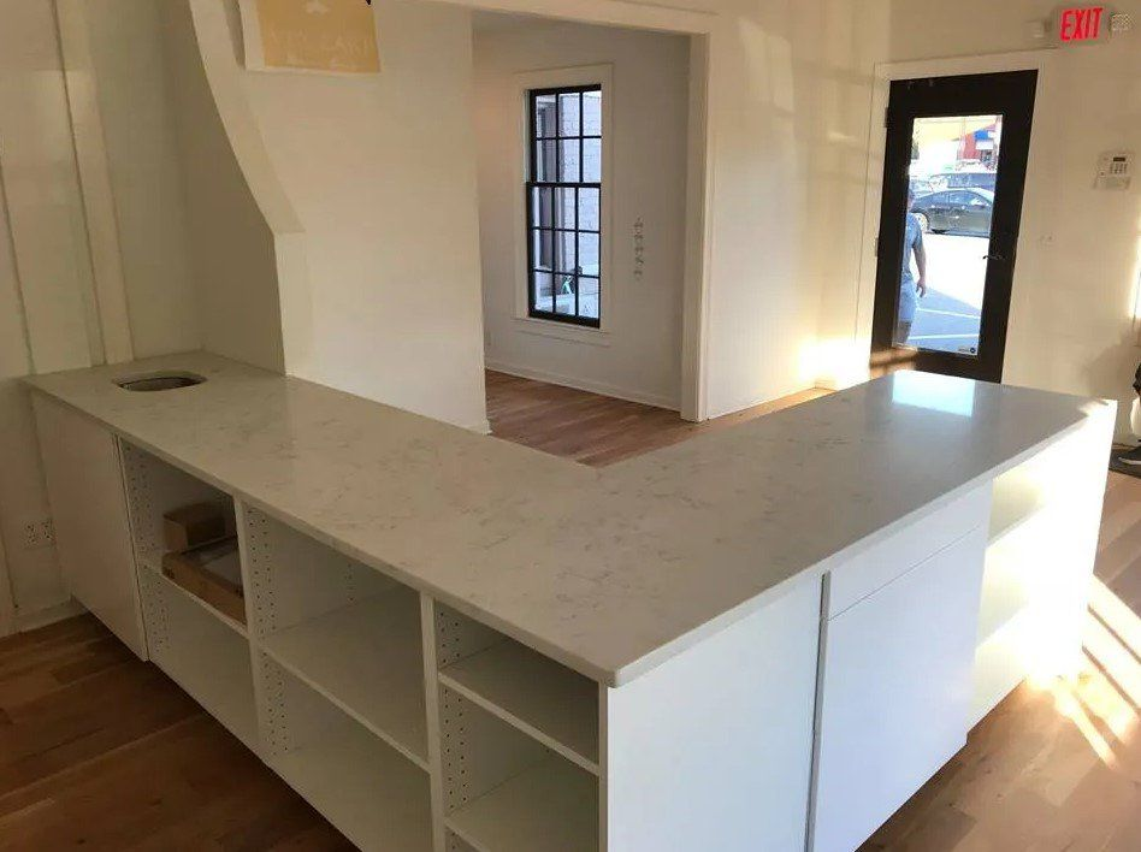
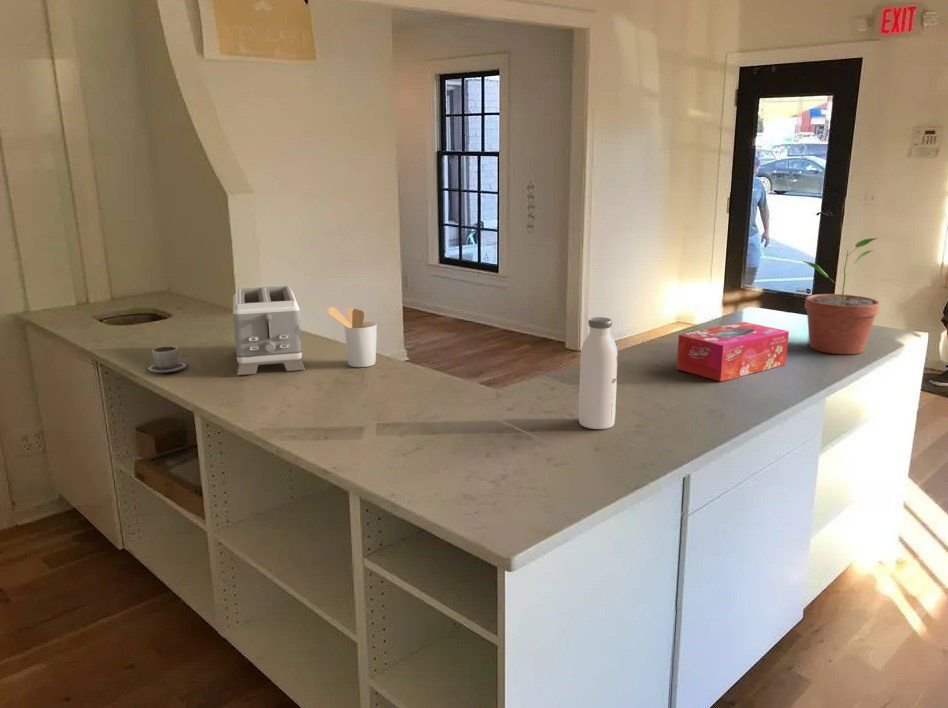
+ toaster (266, 328)
+ cup (166, 359)
+ utensil holder (352, 334)
+ water bottle (598, 372)
+ potted plant (843, 292)
+ tissue box (732, 349)
